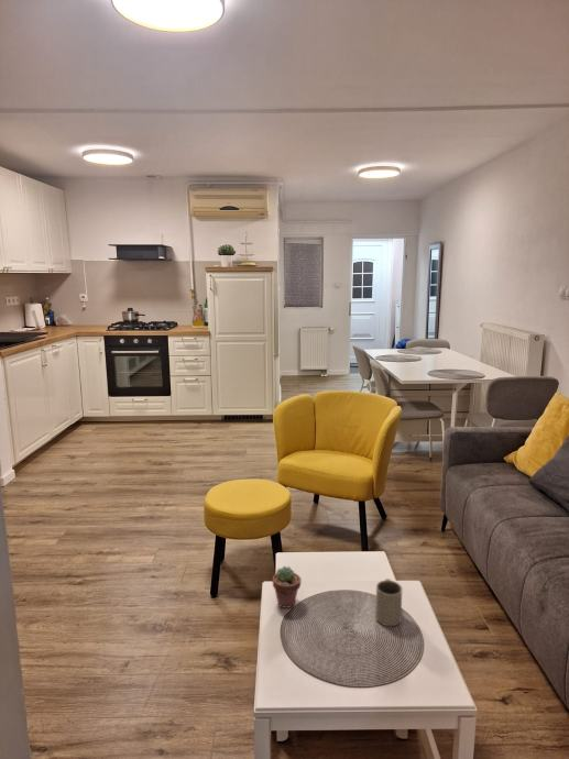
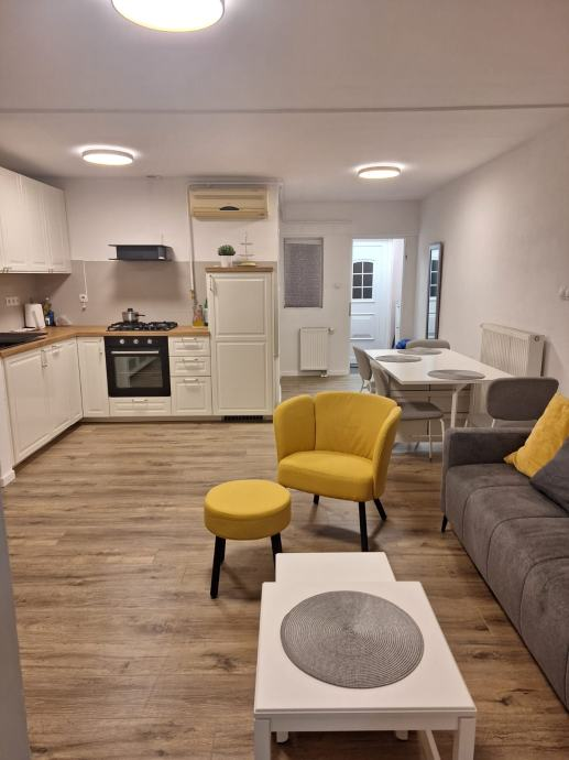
- potted succulent (286, 585)
- mug (387, 598)
